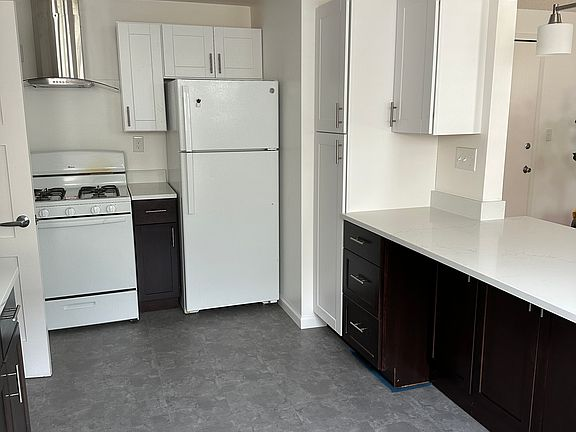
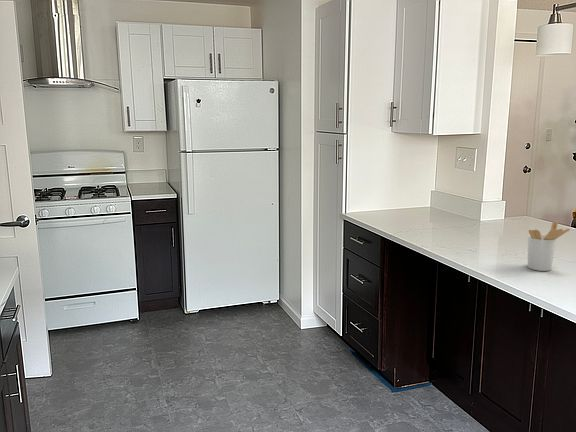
+ utensil holder (546, 246)
